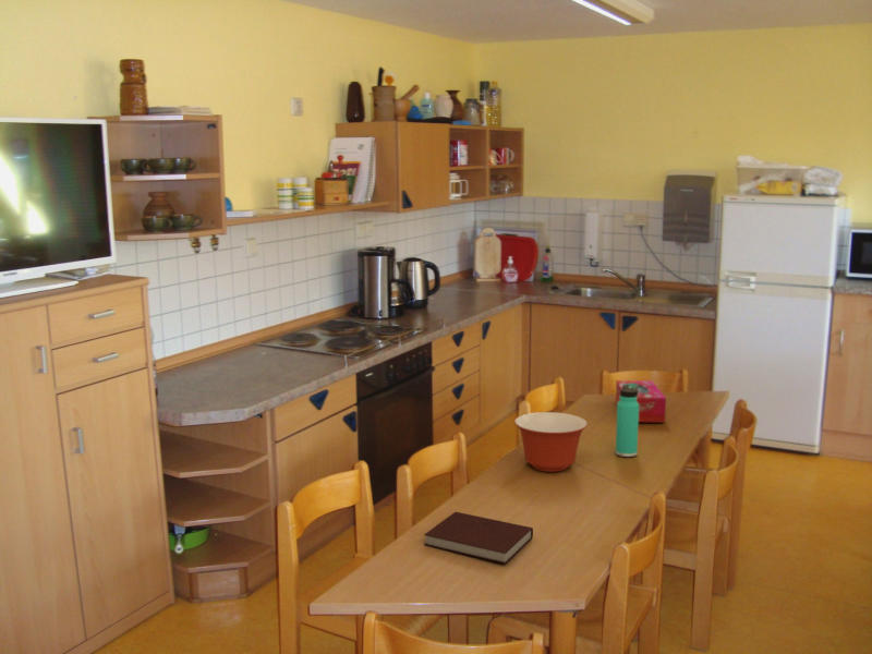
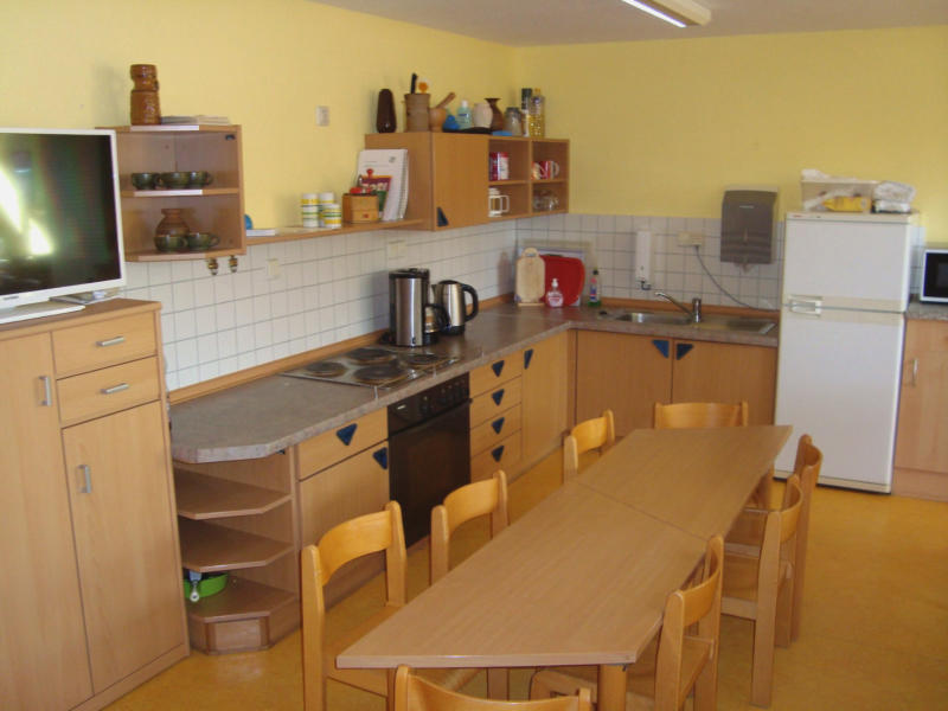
- notebook (479, 535)
- tissue box (639, 400)
- thermos bottle (627, 419)
- mixing bowl (549, 444)
